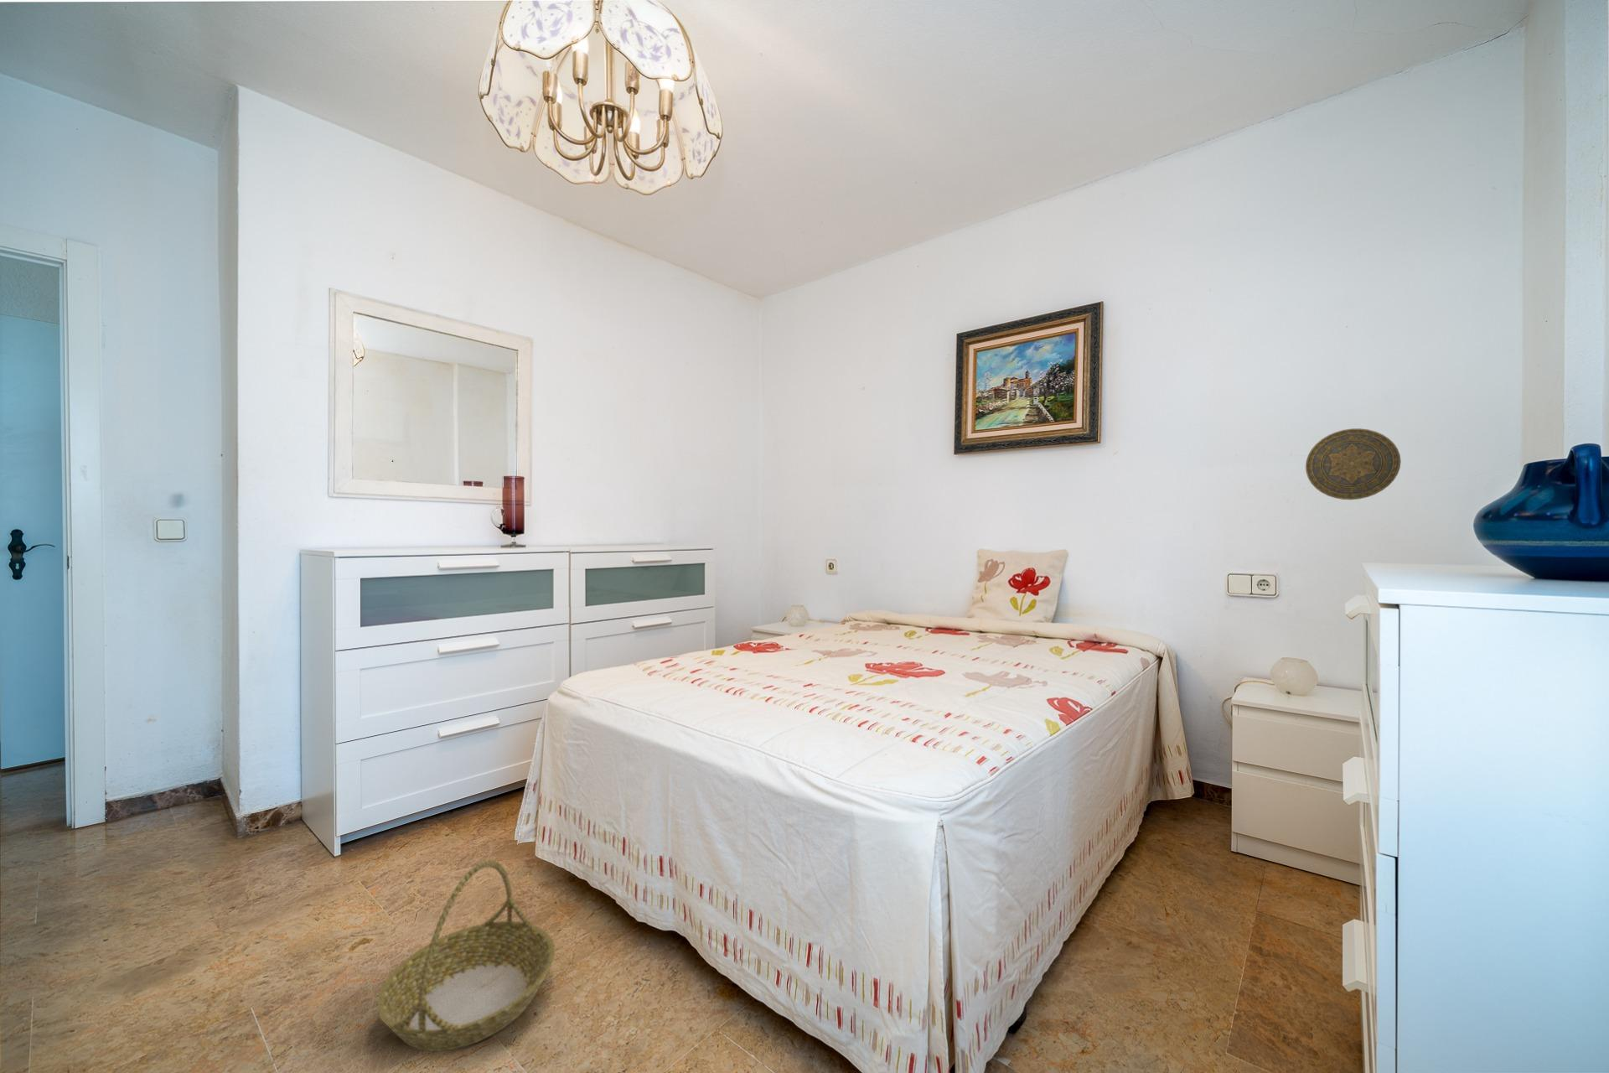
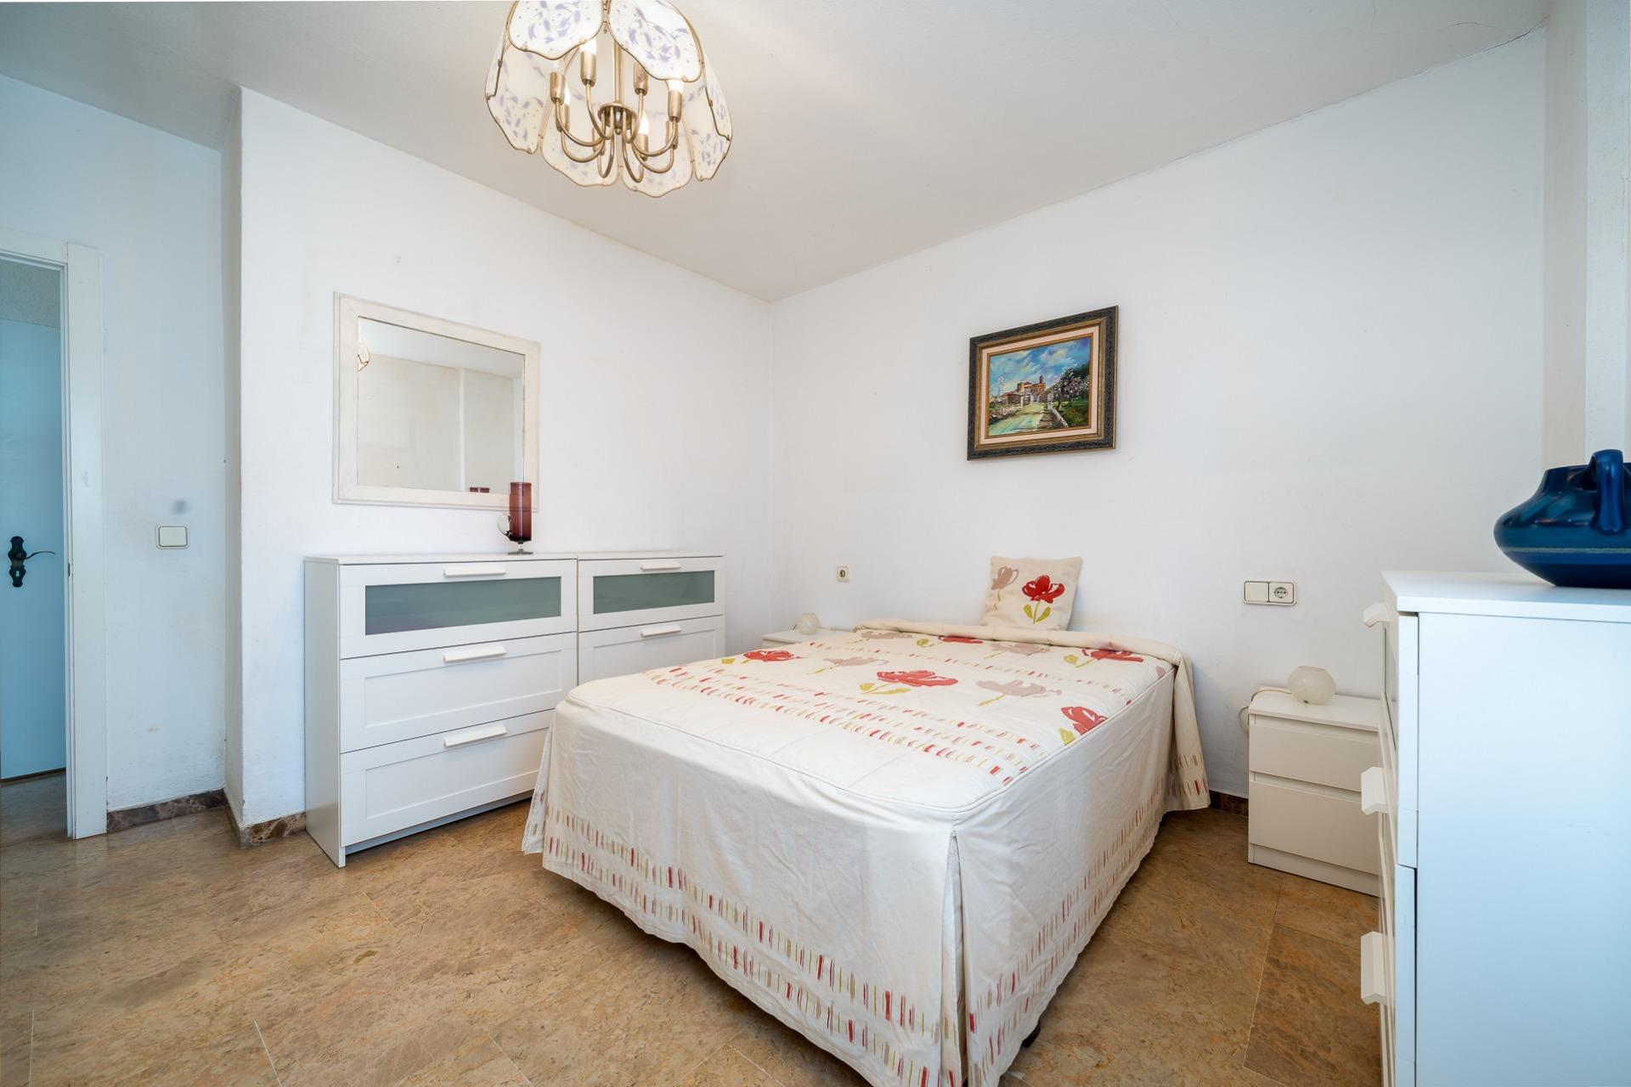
- basket (470, 935)
- decorative plate (1350, 463)
